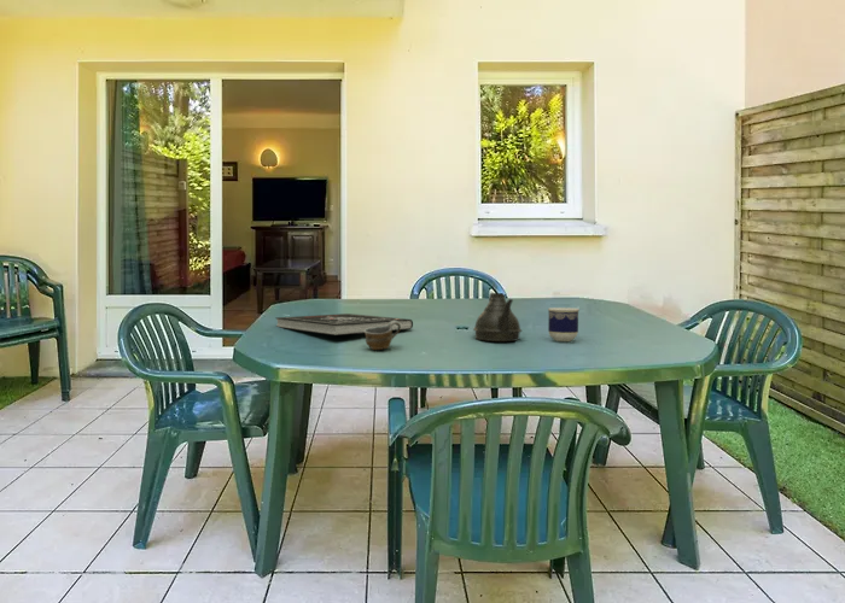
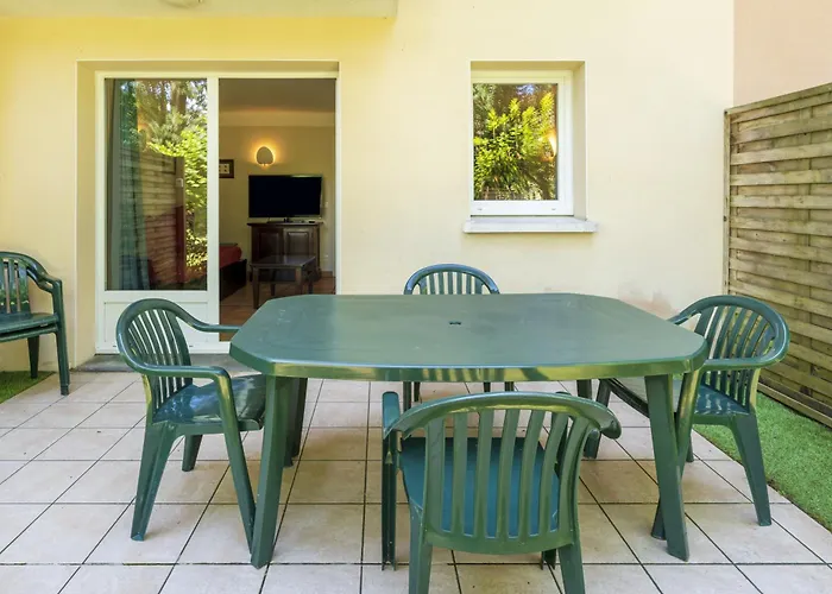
- book (343, 323)
- cup (380, 335)
- teapot (499, 316)
- cup (561, 323)
